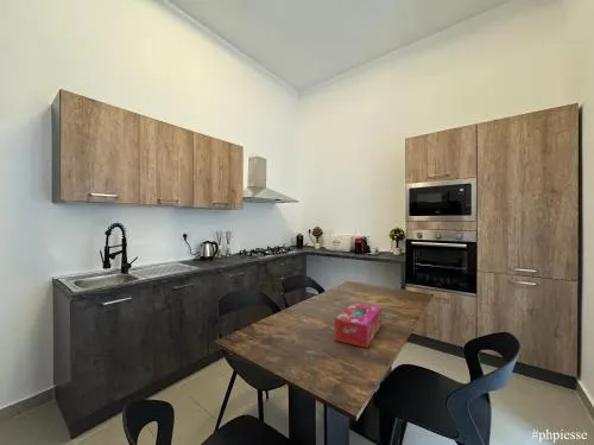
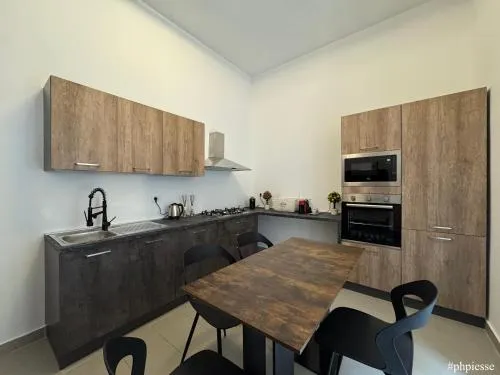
- tissue box (359, 322)
